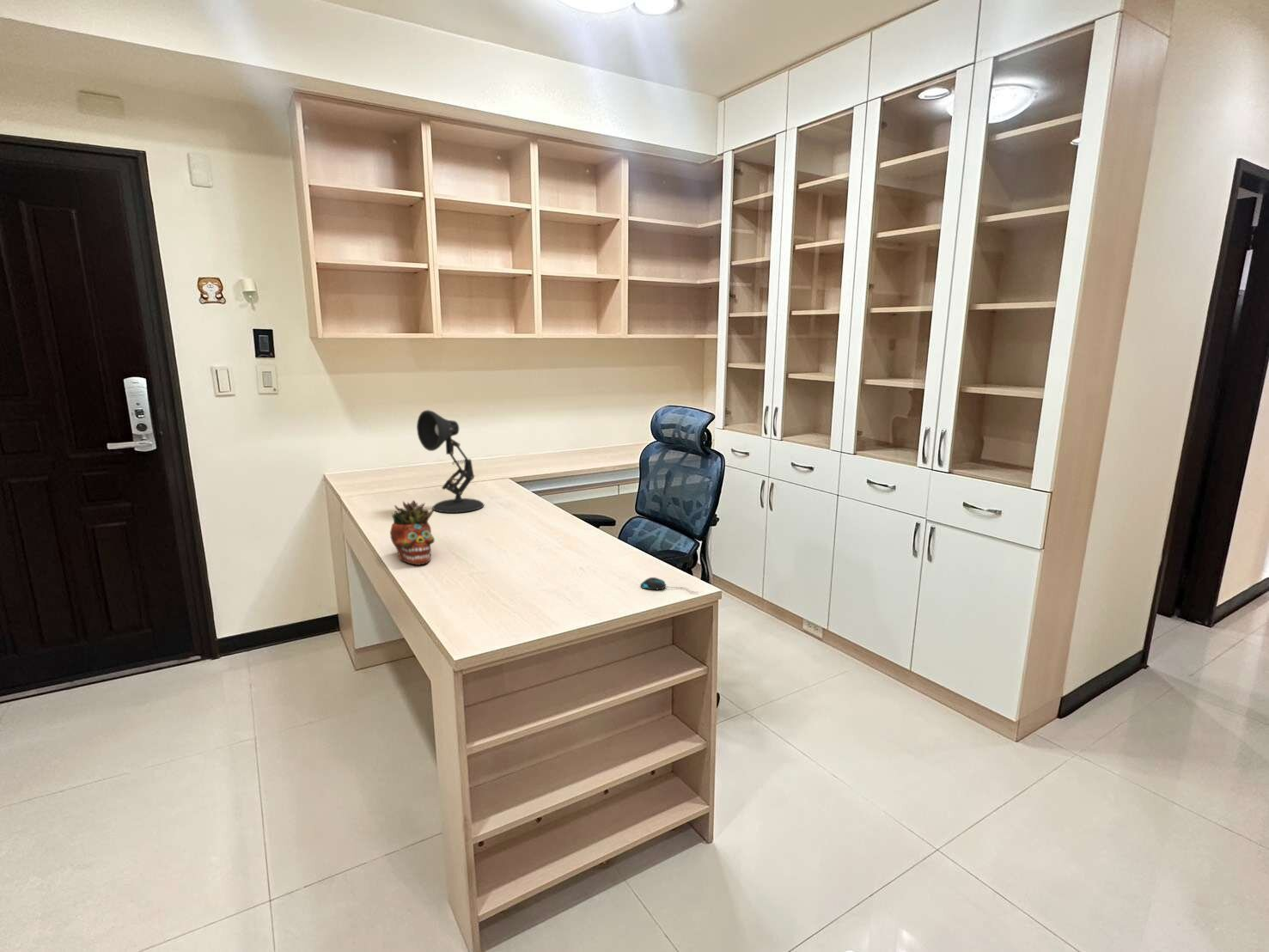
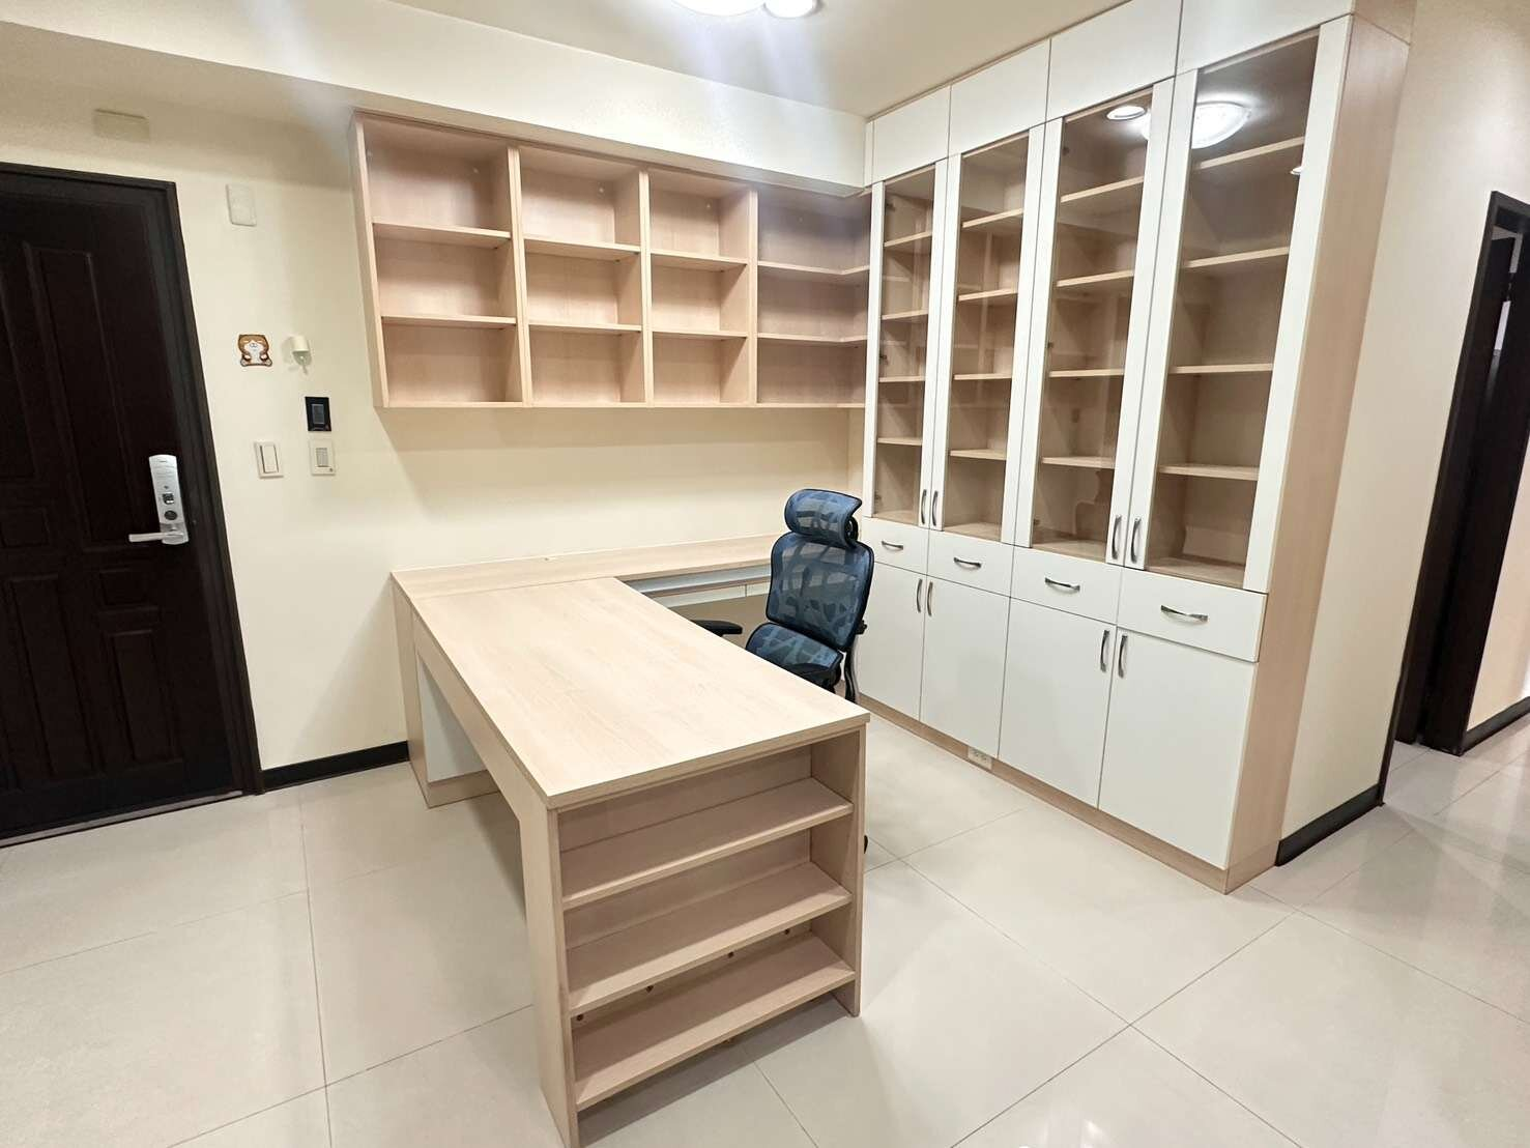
- desk lamp (454, 458)
- succulent planter (414, 529)
- mouse (666, 584)
